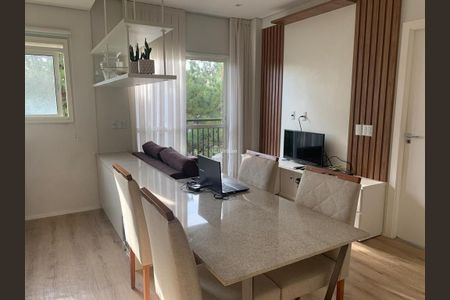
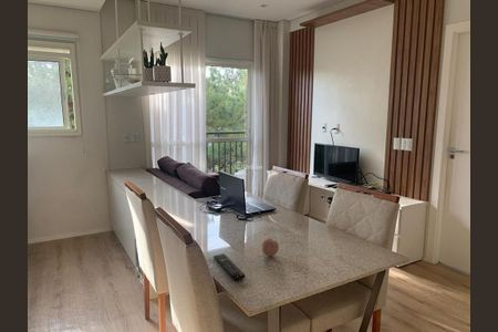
+ remote control (228, 266)
+ fruit (269, 247)
